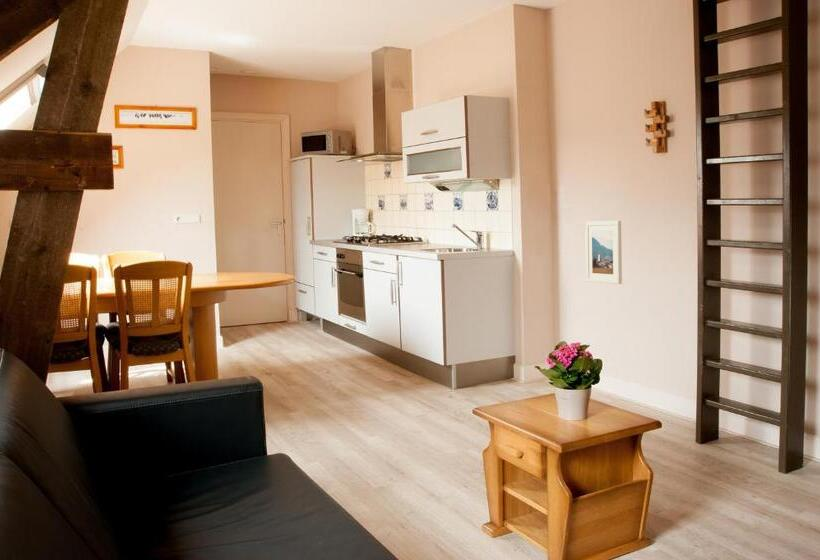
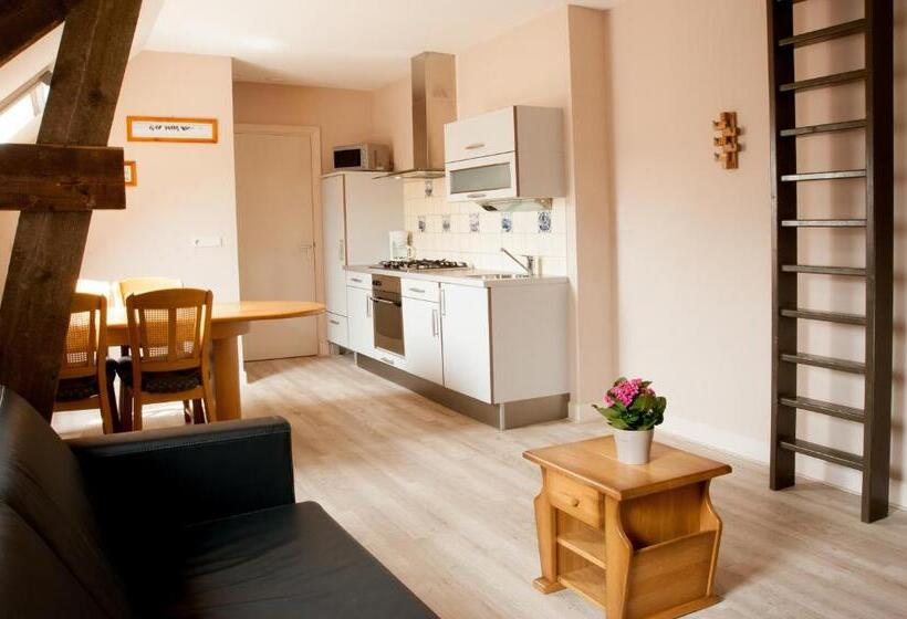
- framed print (603, 252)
